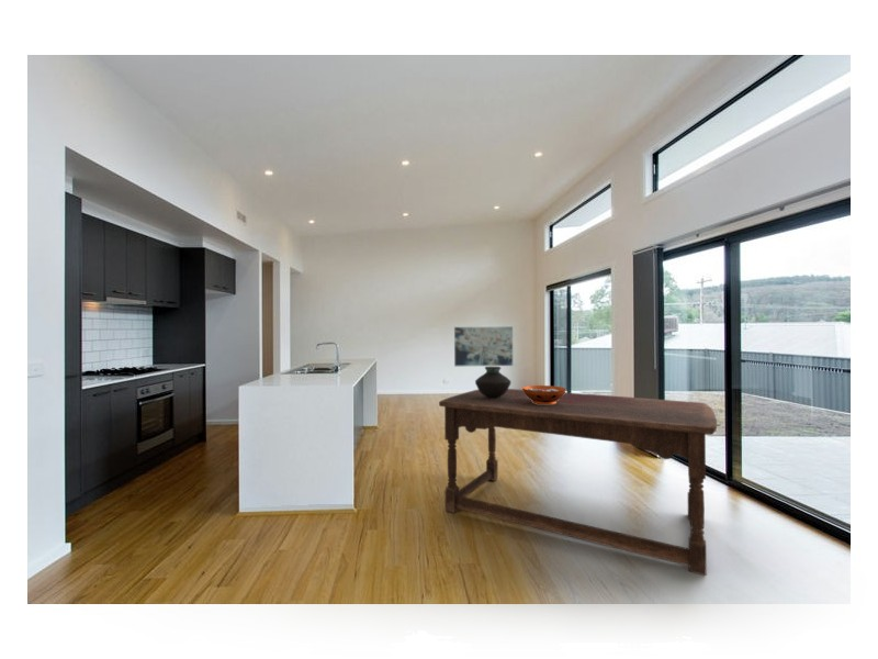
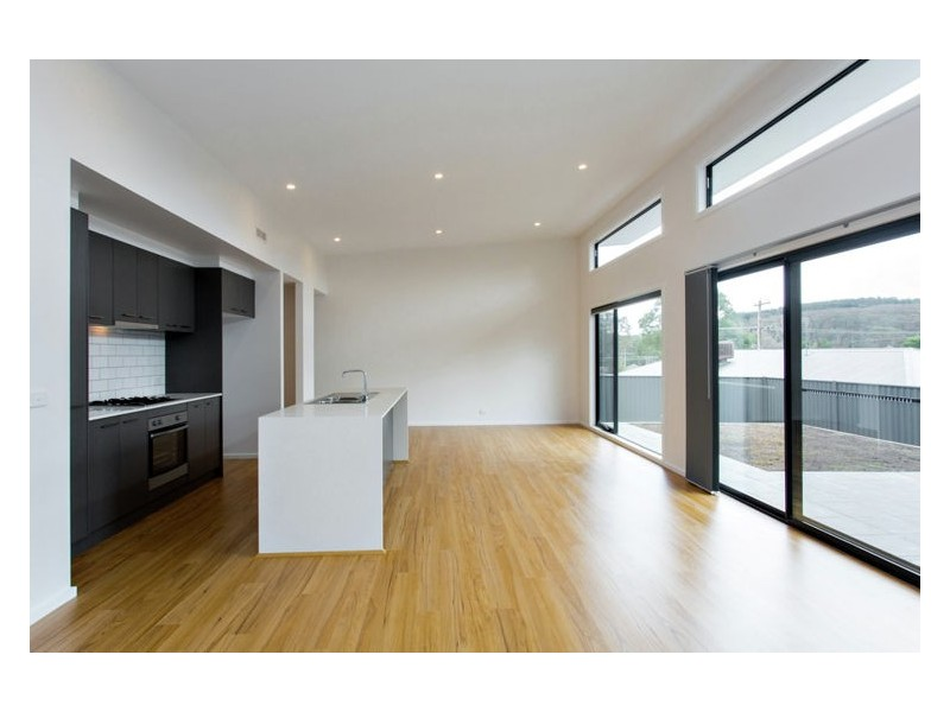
- decorative bowl (543, 394)
- wall art (483, 346)
- vase (493, 381)
- dining table (573, 436)
